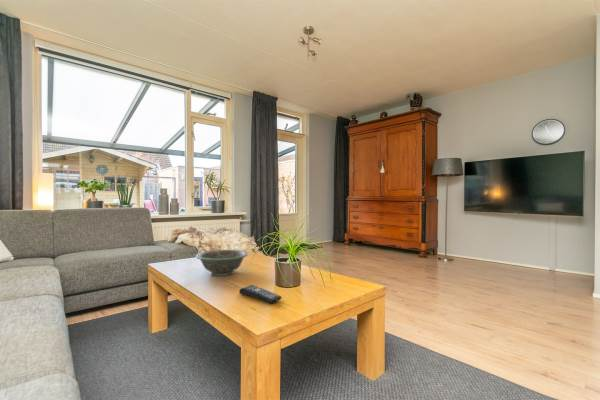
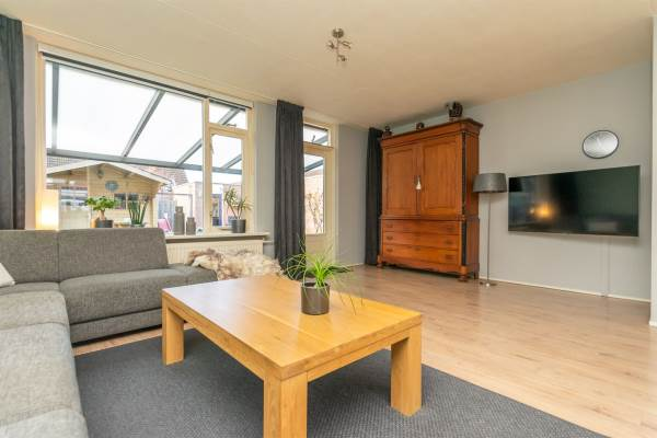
- decorative bowl (222, 263)
- remote control (259, 293)
